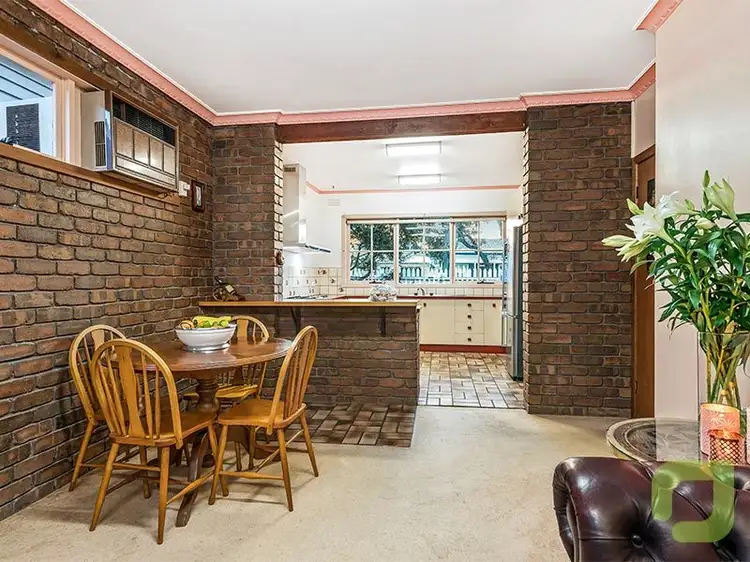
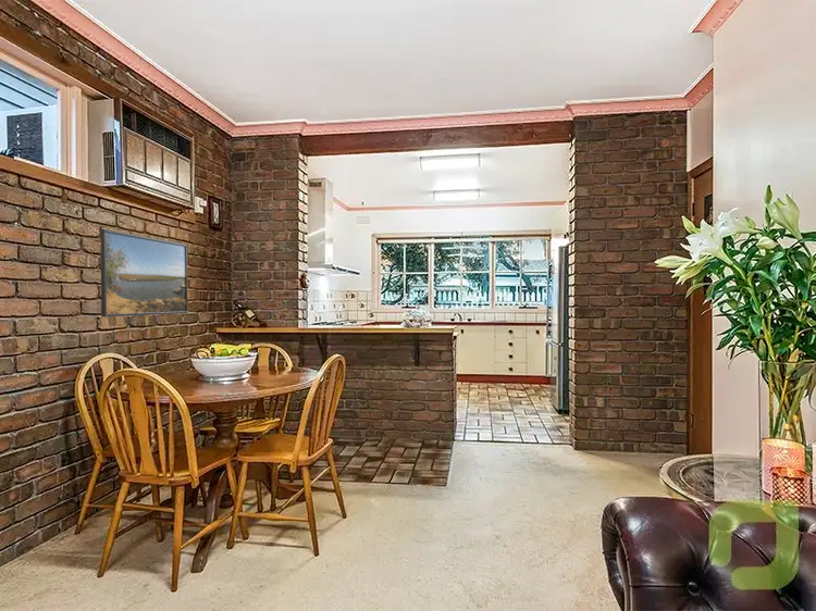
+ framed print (149, 276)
